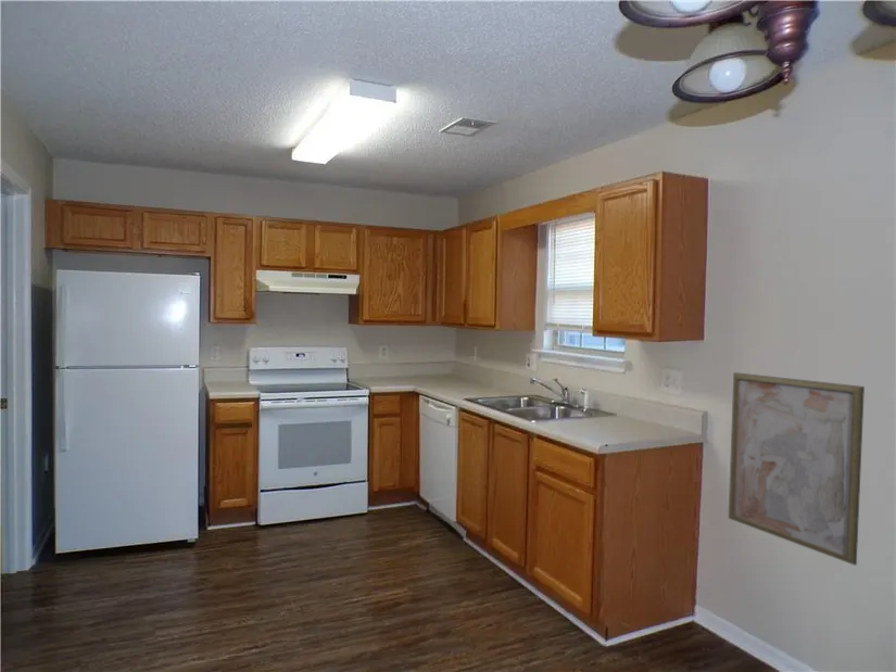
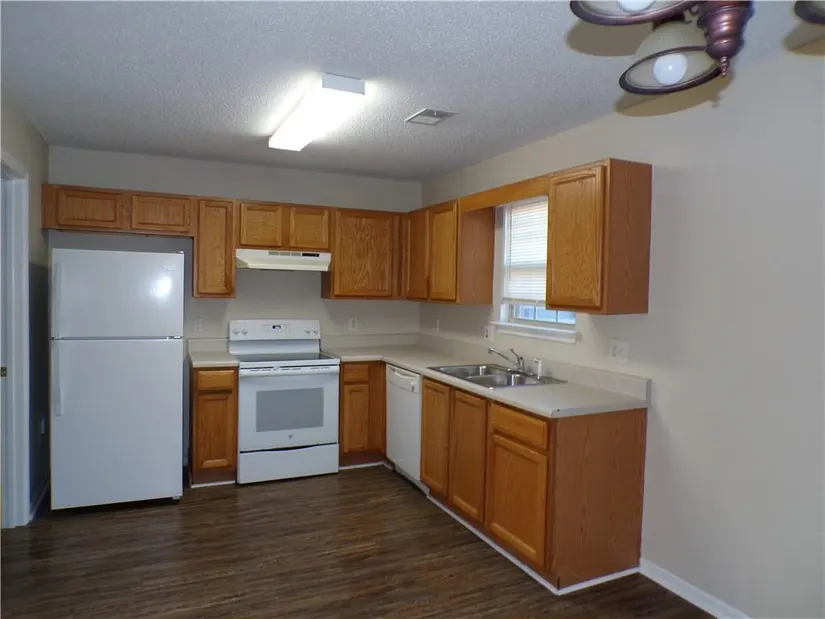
- wall art (787, 459)
